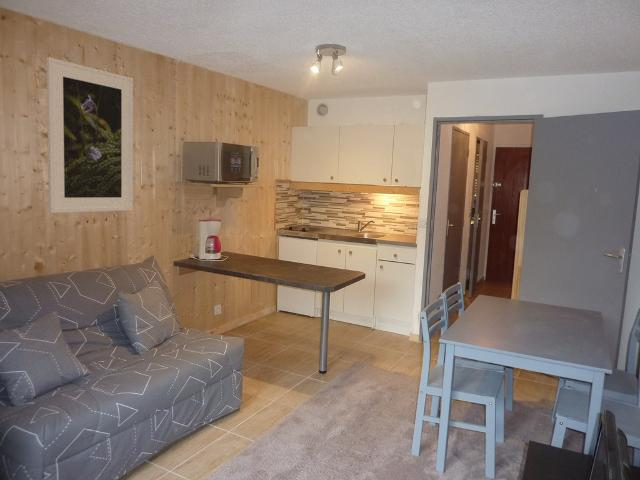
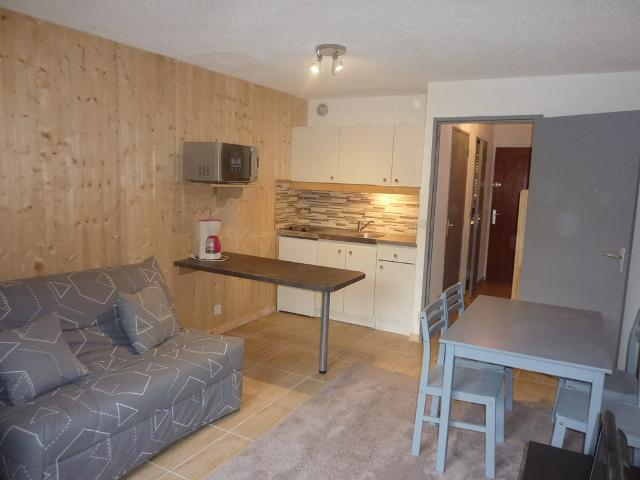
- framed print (93, 141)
